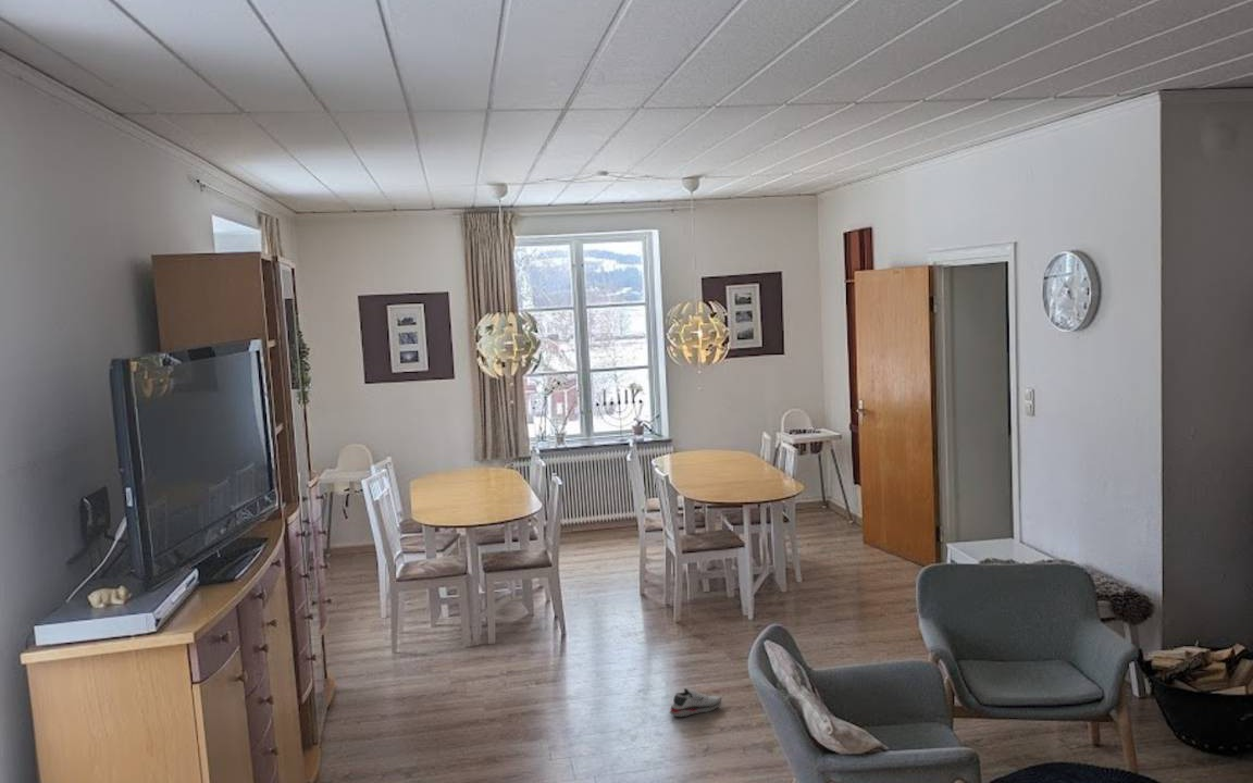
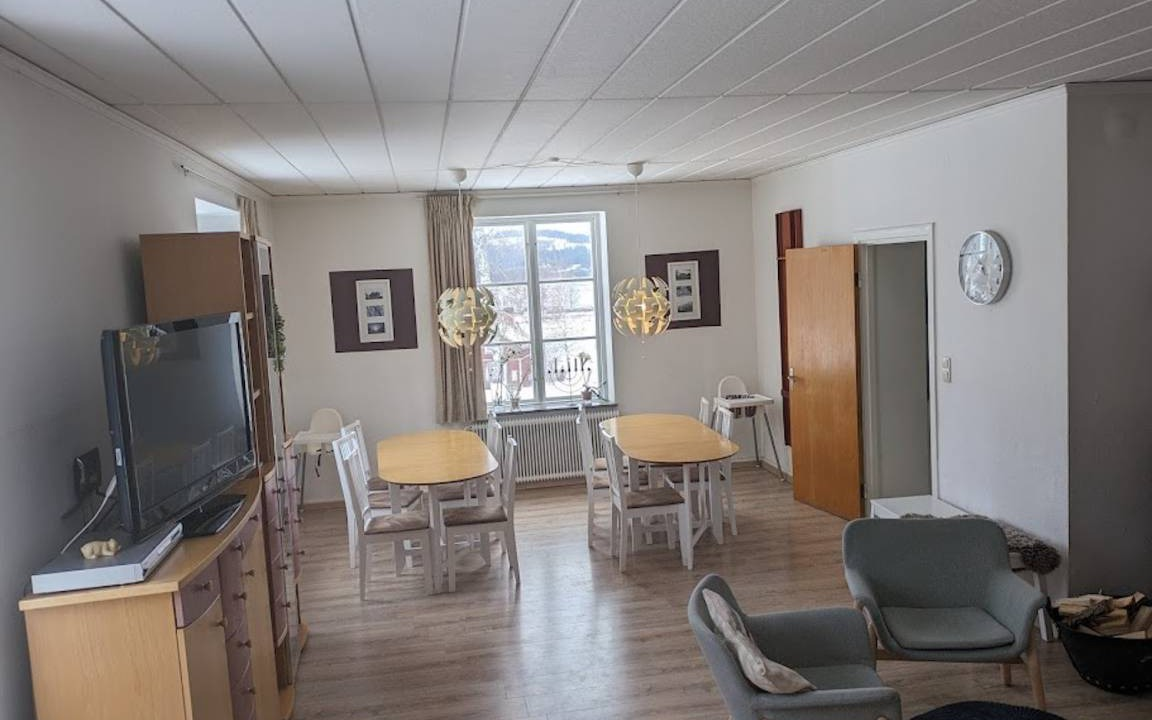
- shoe (694, 698)
